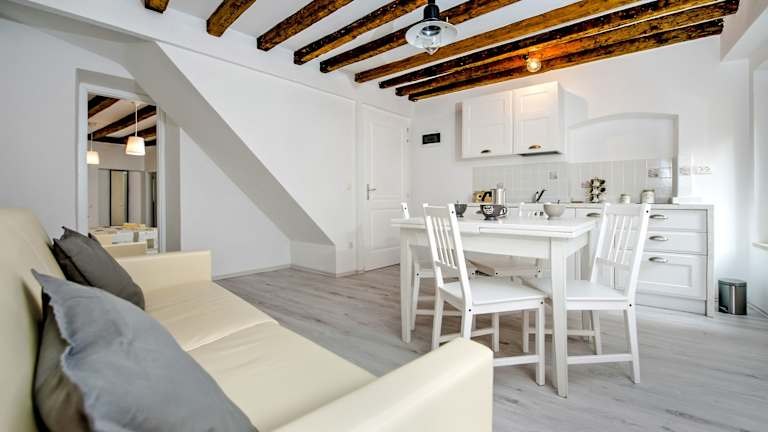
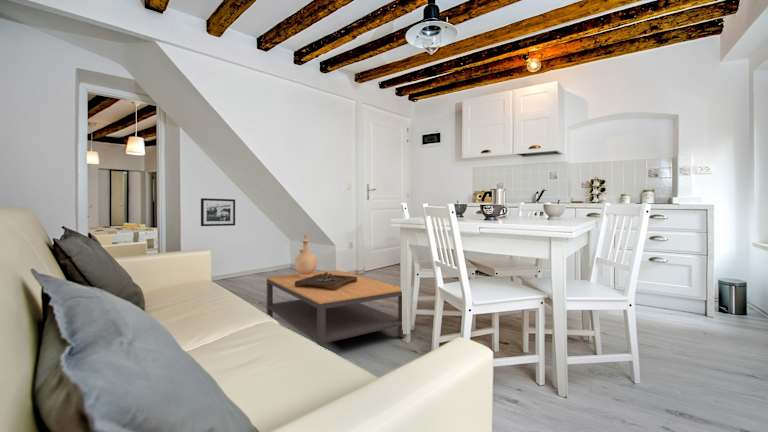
+ picture frame (218, 212)
+ coffee table (330, 304)
+ vase (305, 255)
+ wooden tray (327, 277)
